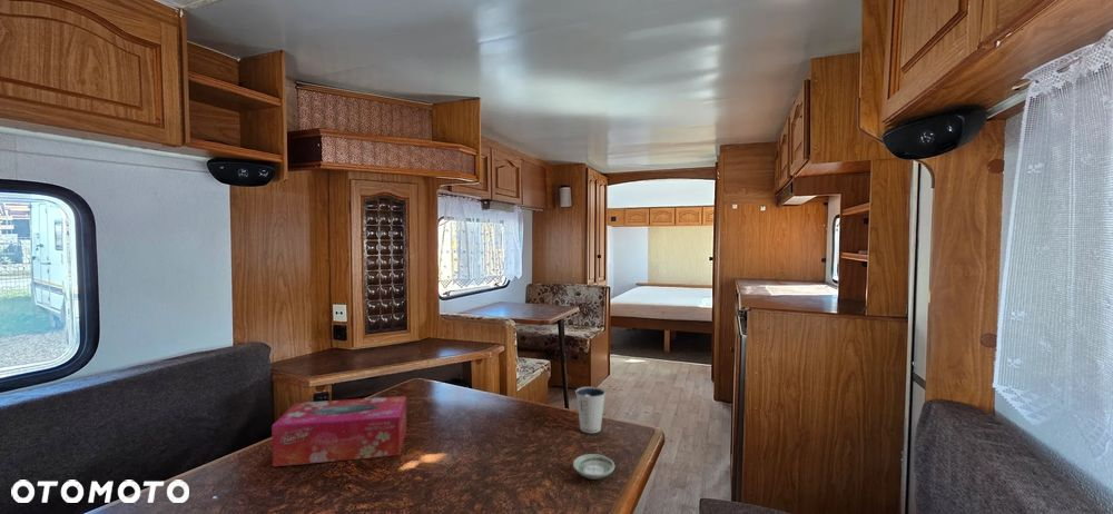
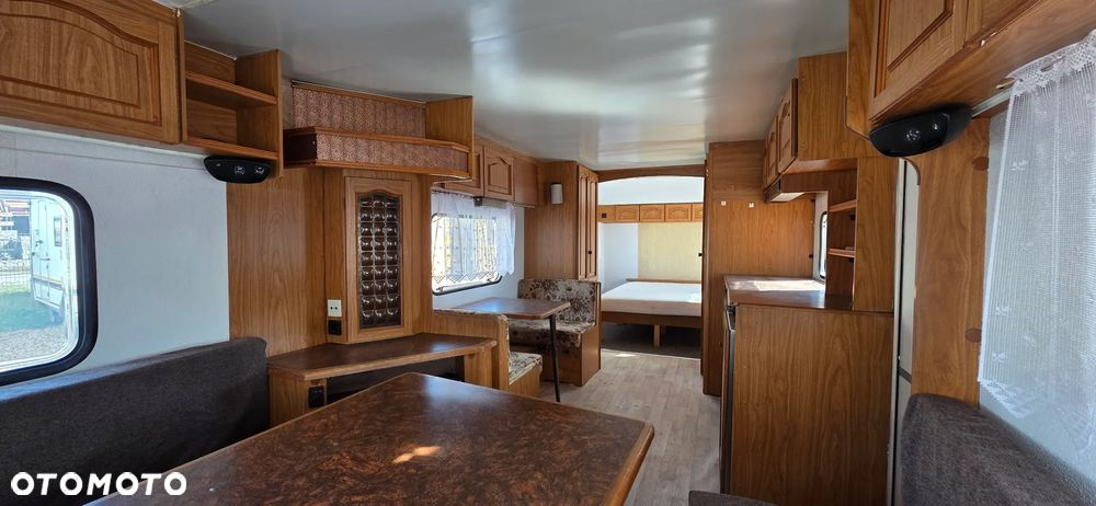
- dixie cup (590, 411)
- tissue box (345, 427)
- saucer (593, 468)
